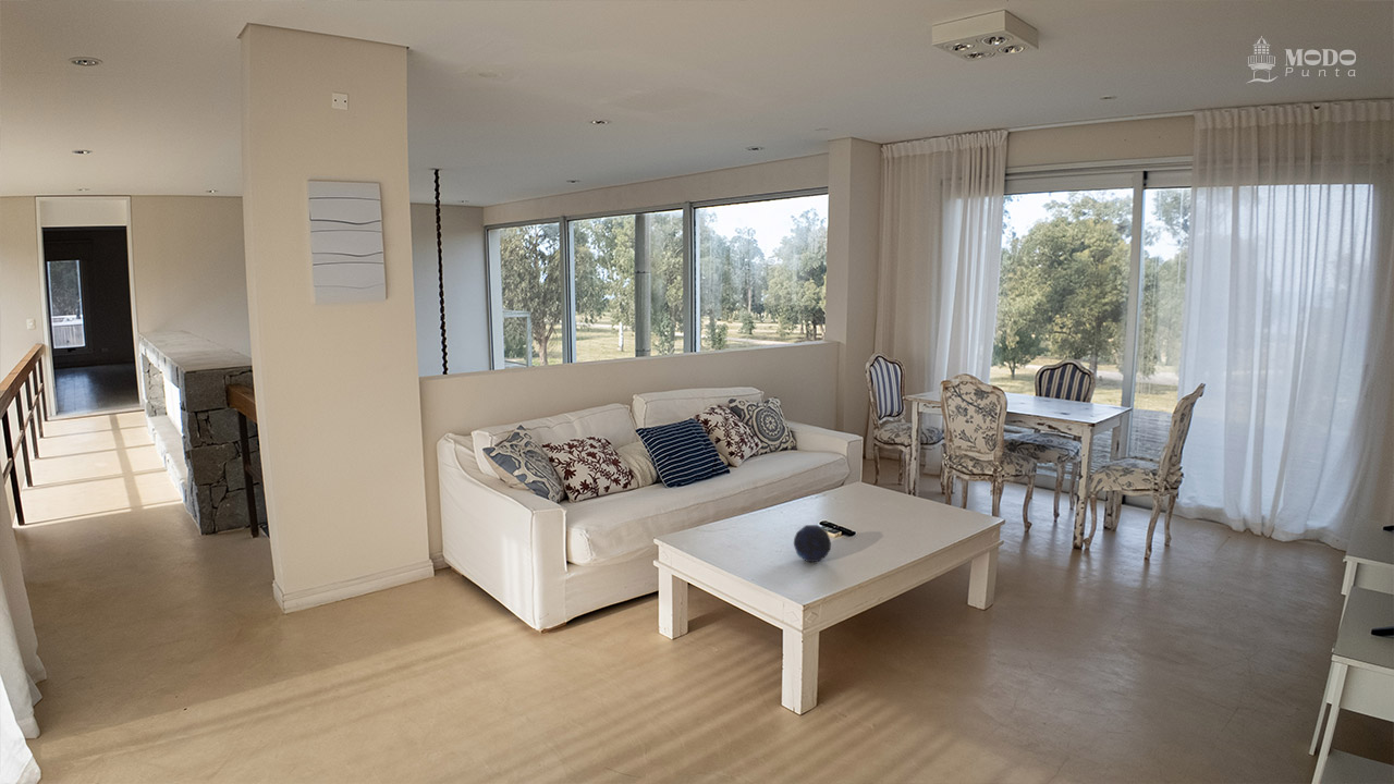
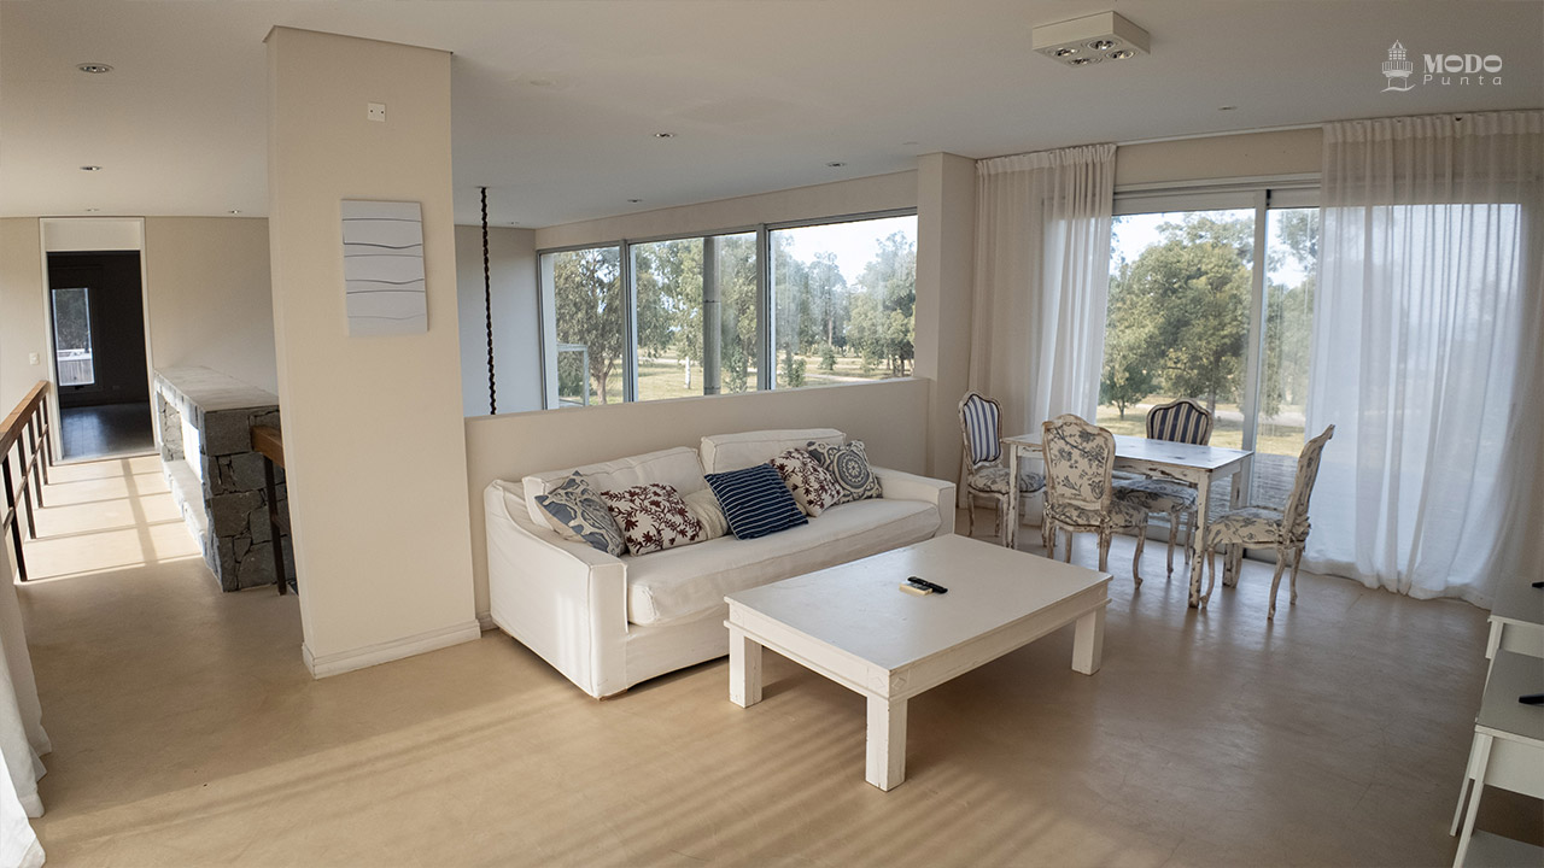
- decorative orb (811, 543)
